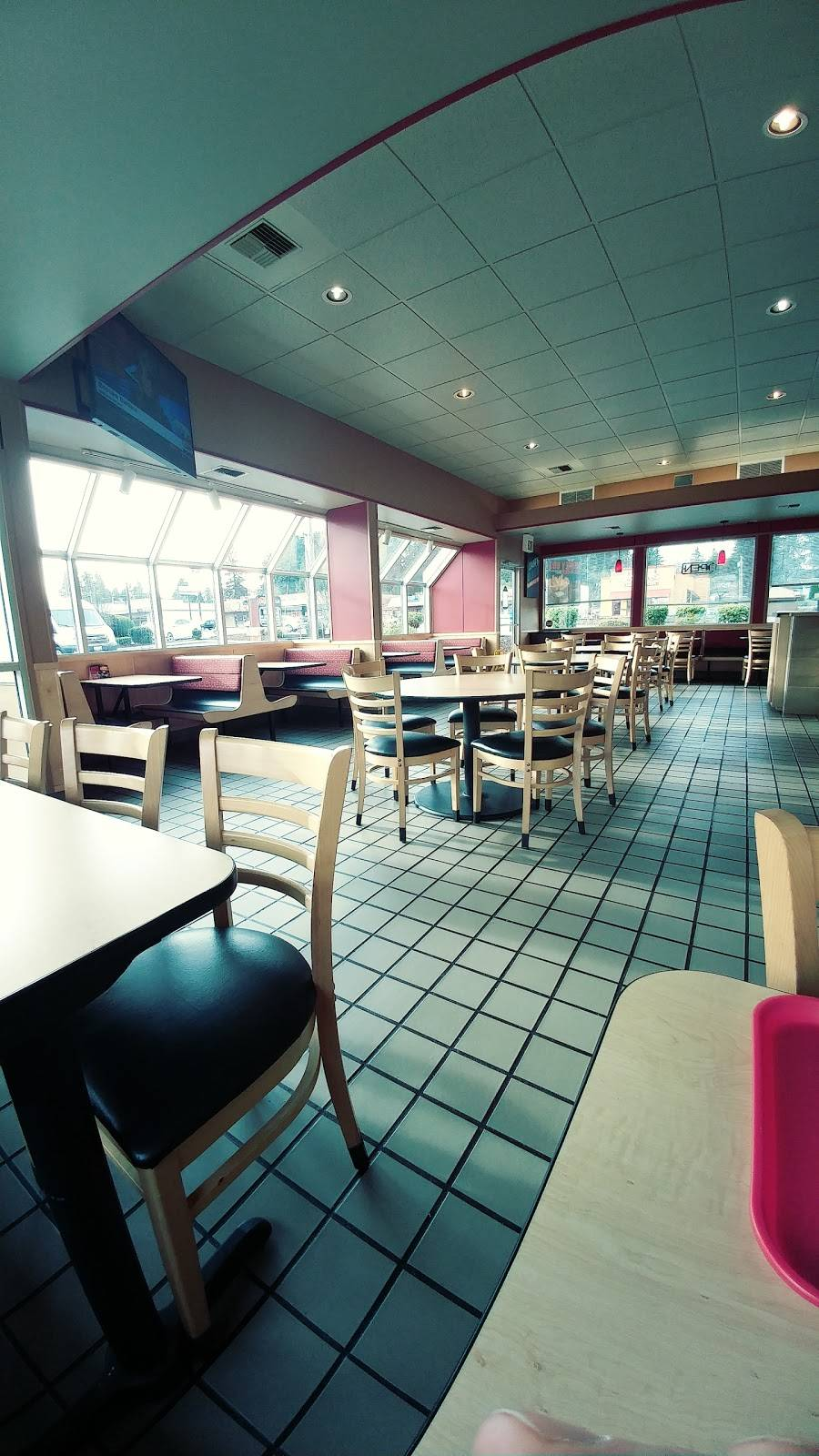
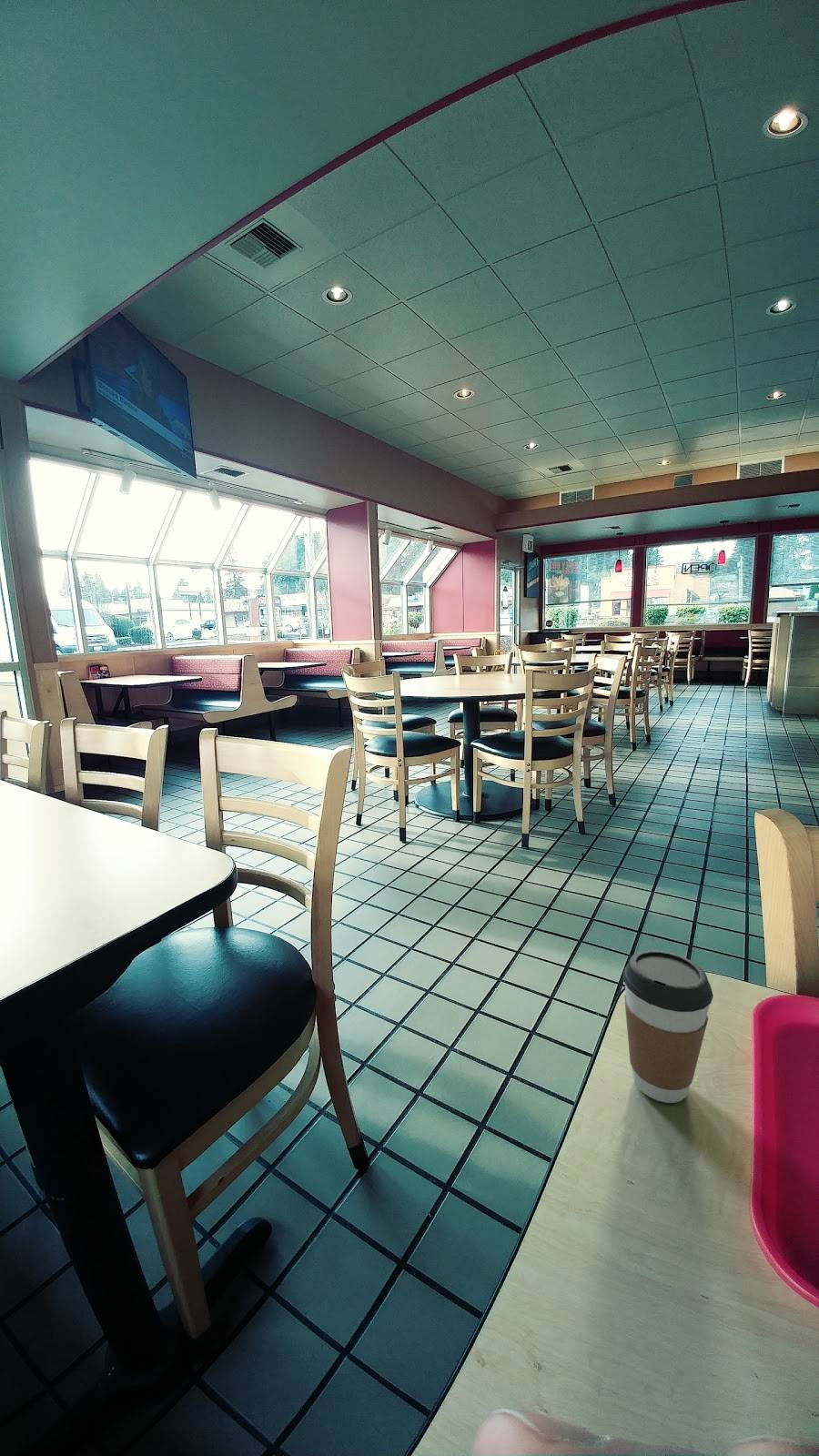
+ coffee cup (663, 1026)
